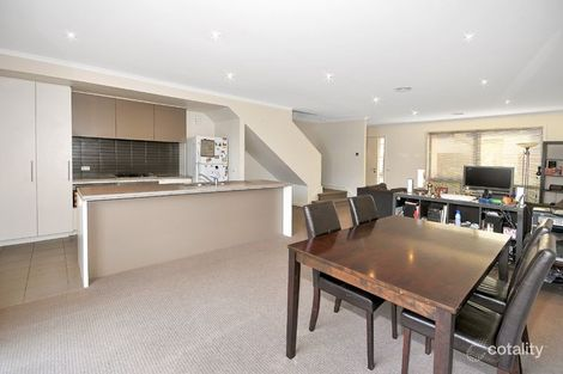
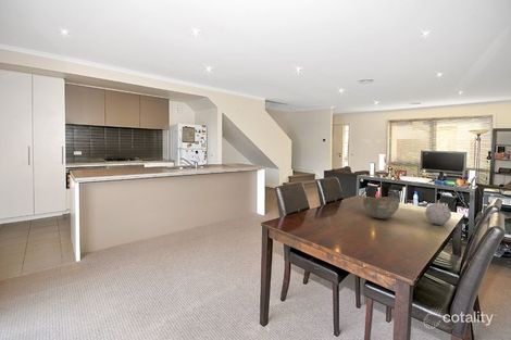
+ decorative ball (437, 213)
+ bowl (379, 207)
